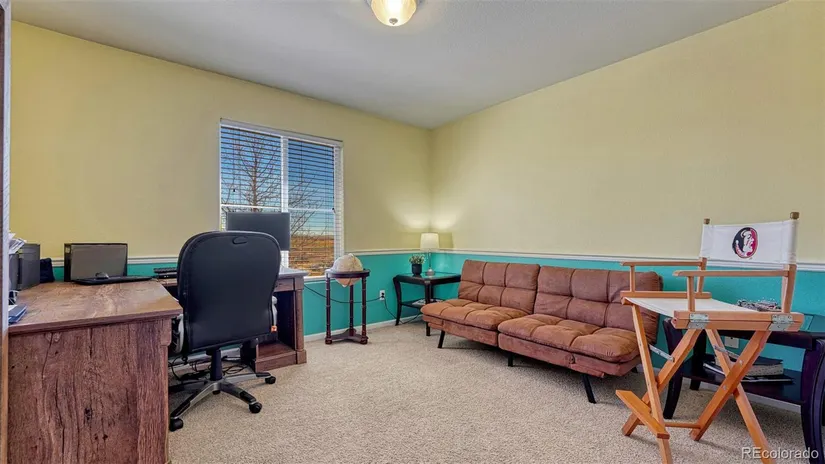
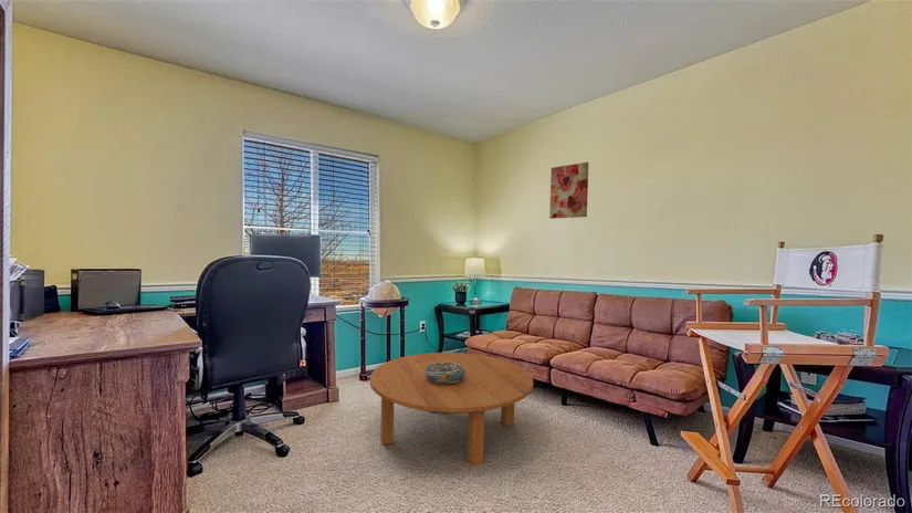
+ wall art (568, 191)
+ decorative bowl (444, 371)
+ coffee table (451, 402)
